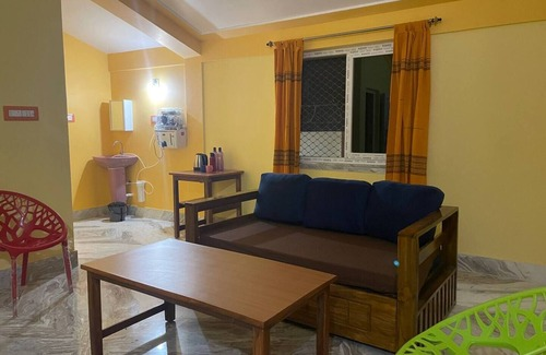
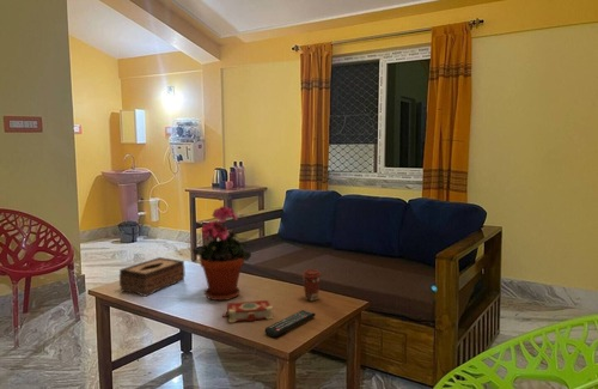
+ book (246, 309)
+ coffee cup (311, 285)
+ potted plant (220, 250)
+ tissue box (153, 275)
+ remote control (291, 322)
